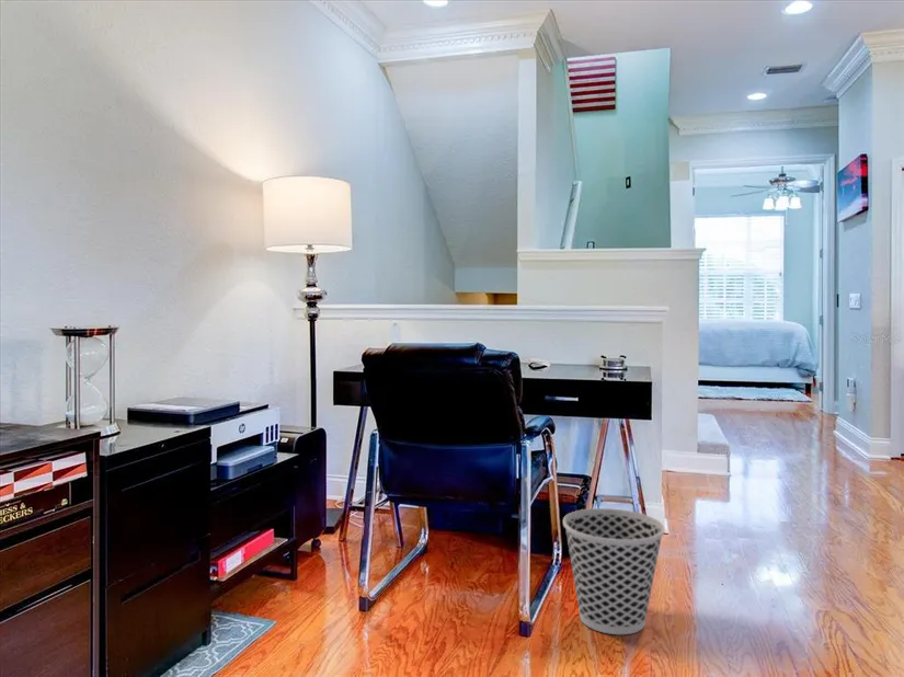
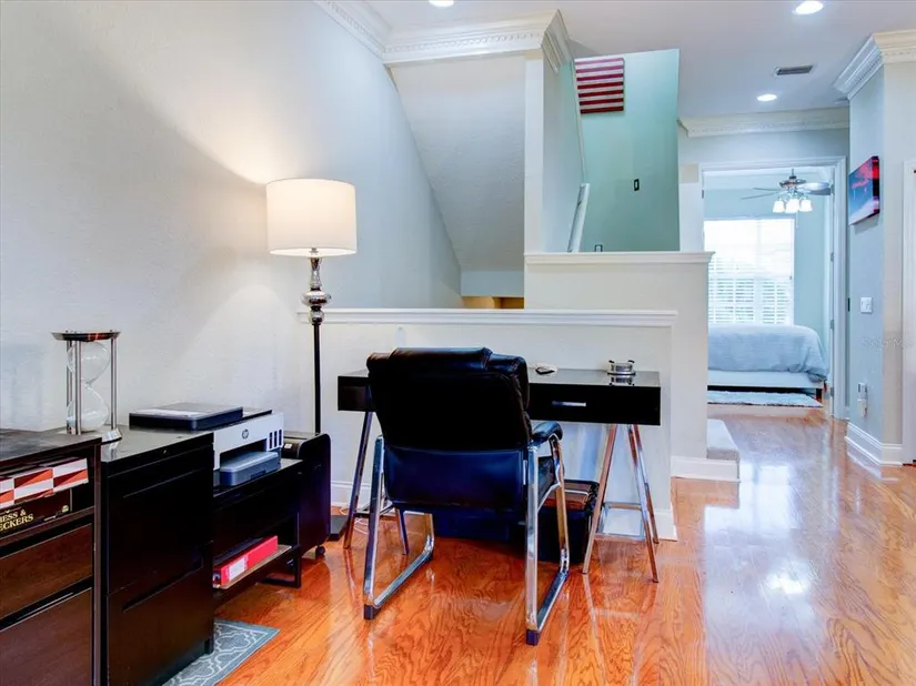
- wastebasket (611, 571)
